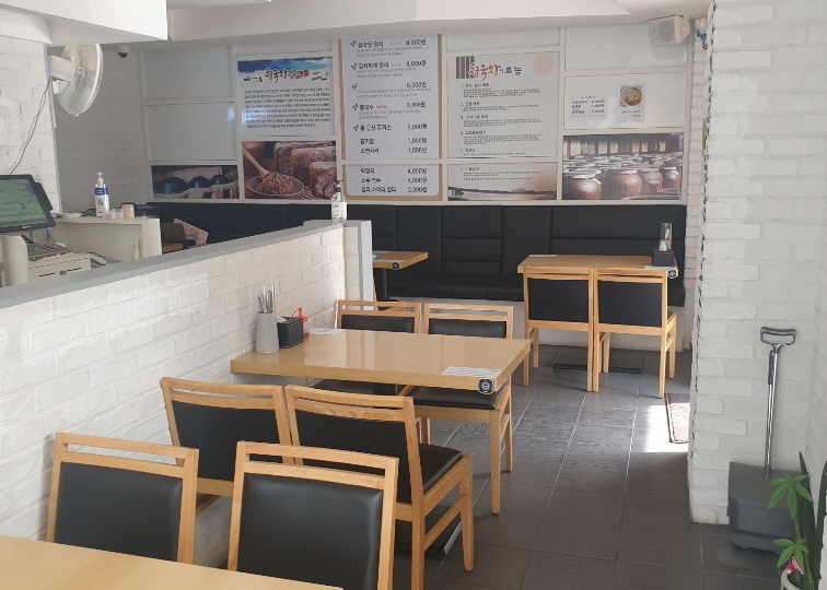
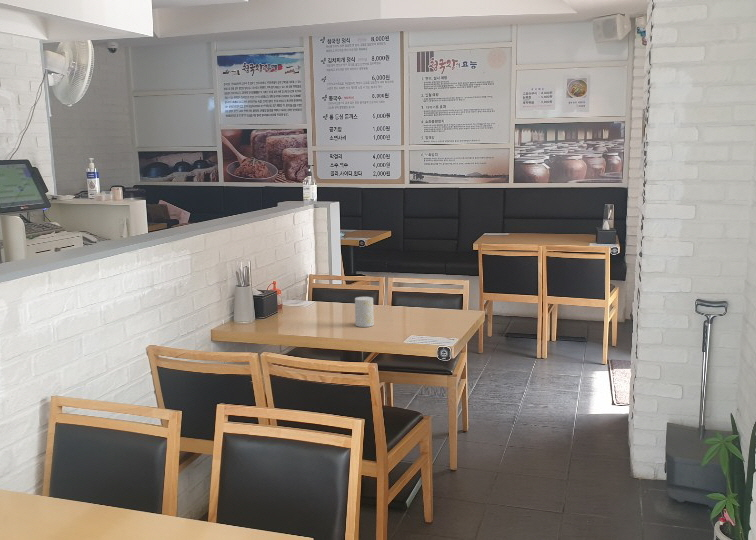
+ cup (364, 311)
